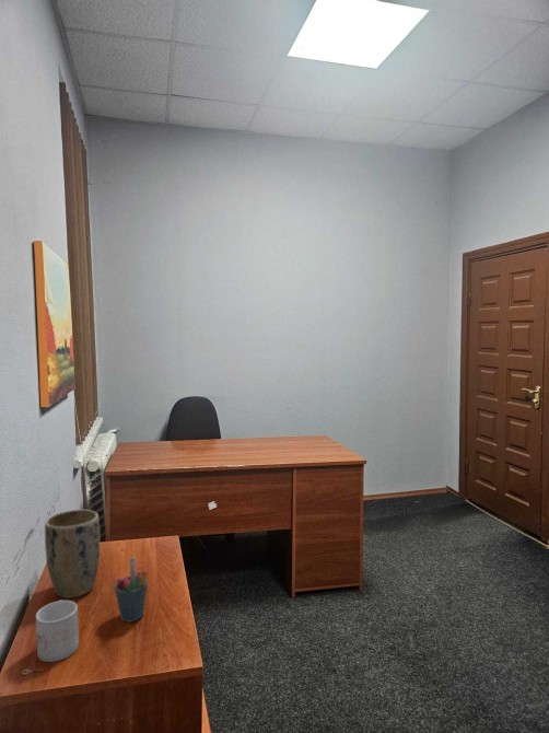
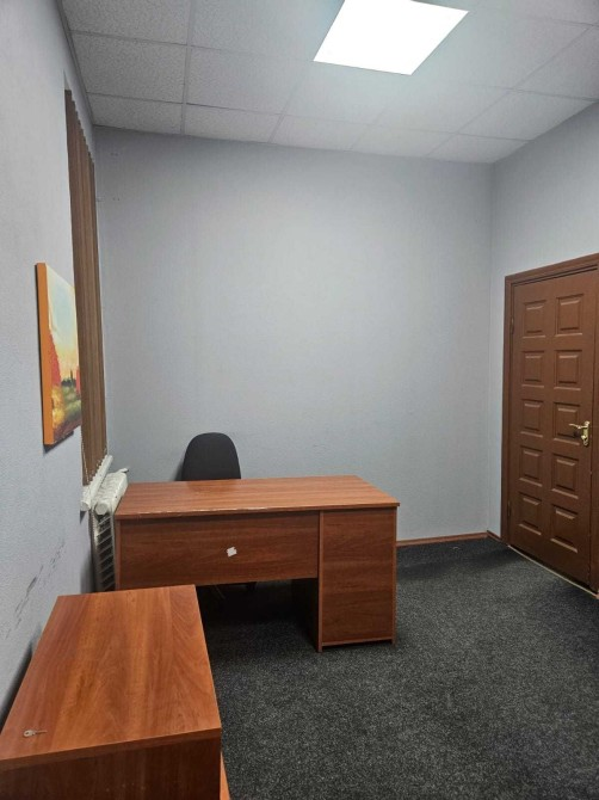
- mug (58, 625)
- pen holder (131, 591)
- plant pot (73, 554)
